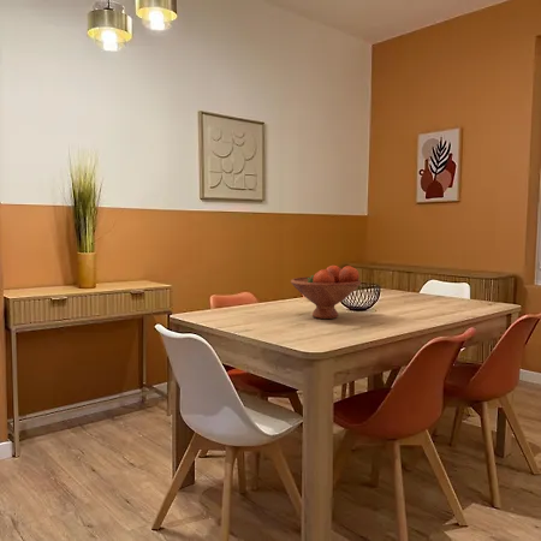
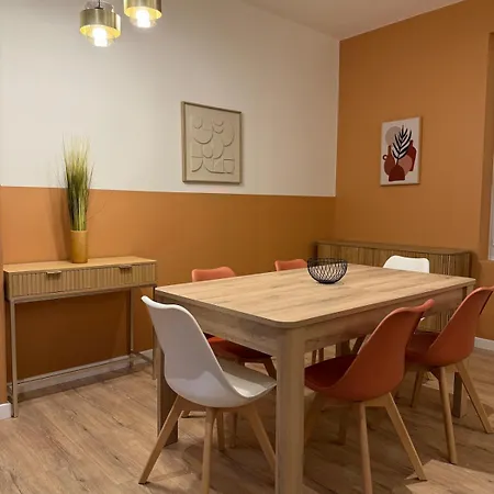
- fruit bowl (325, 291)
